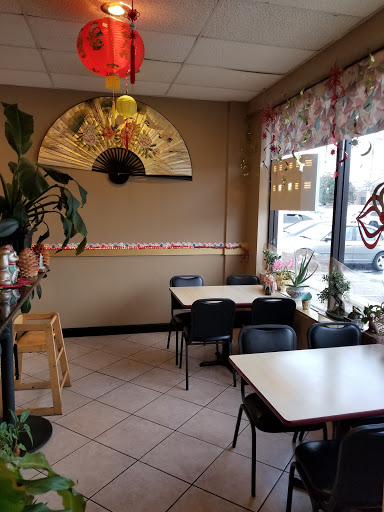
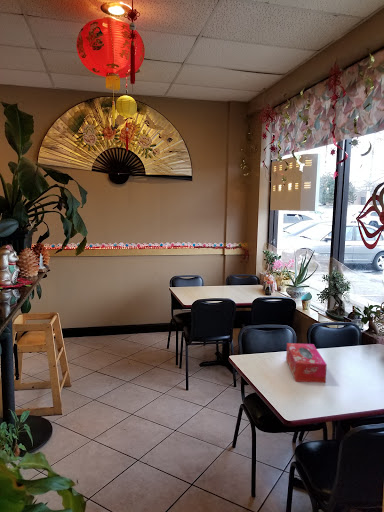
+ tissue box (304, 361)
